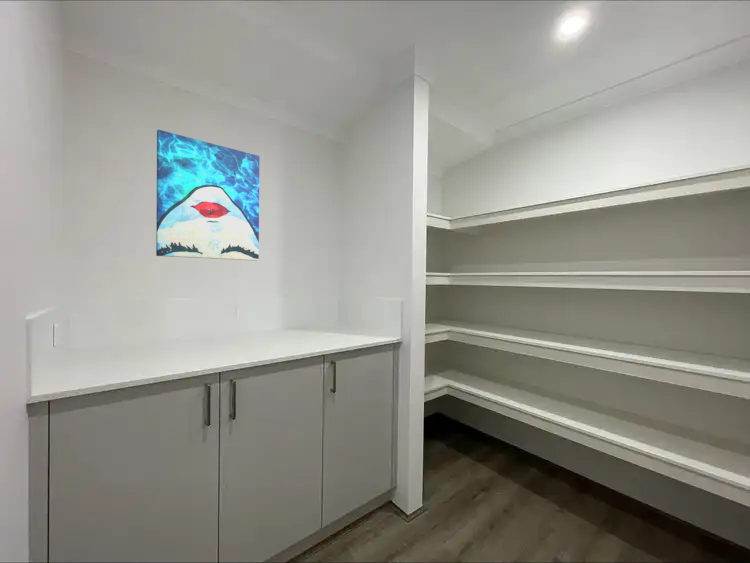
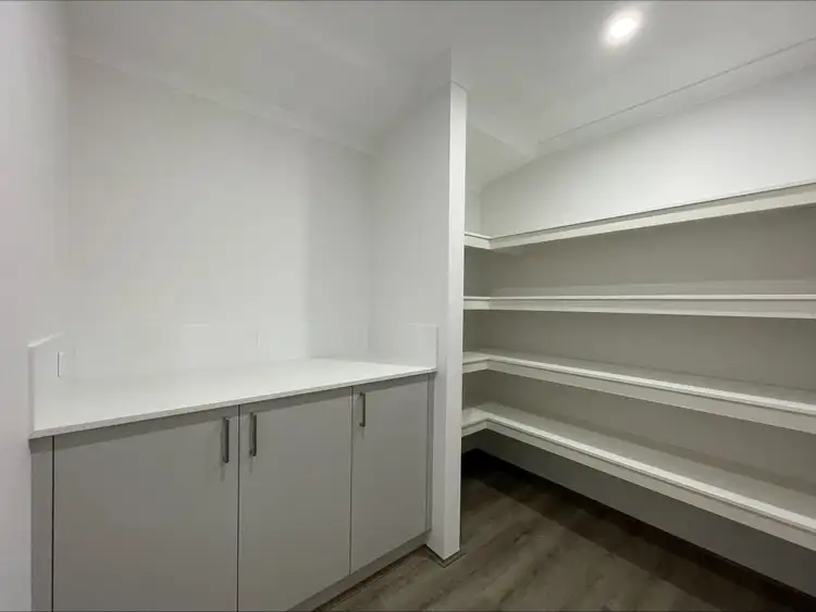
- wall art (212, 201)
